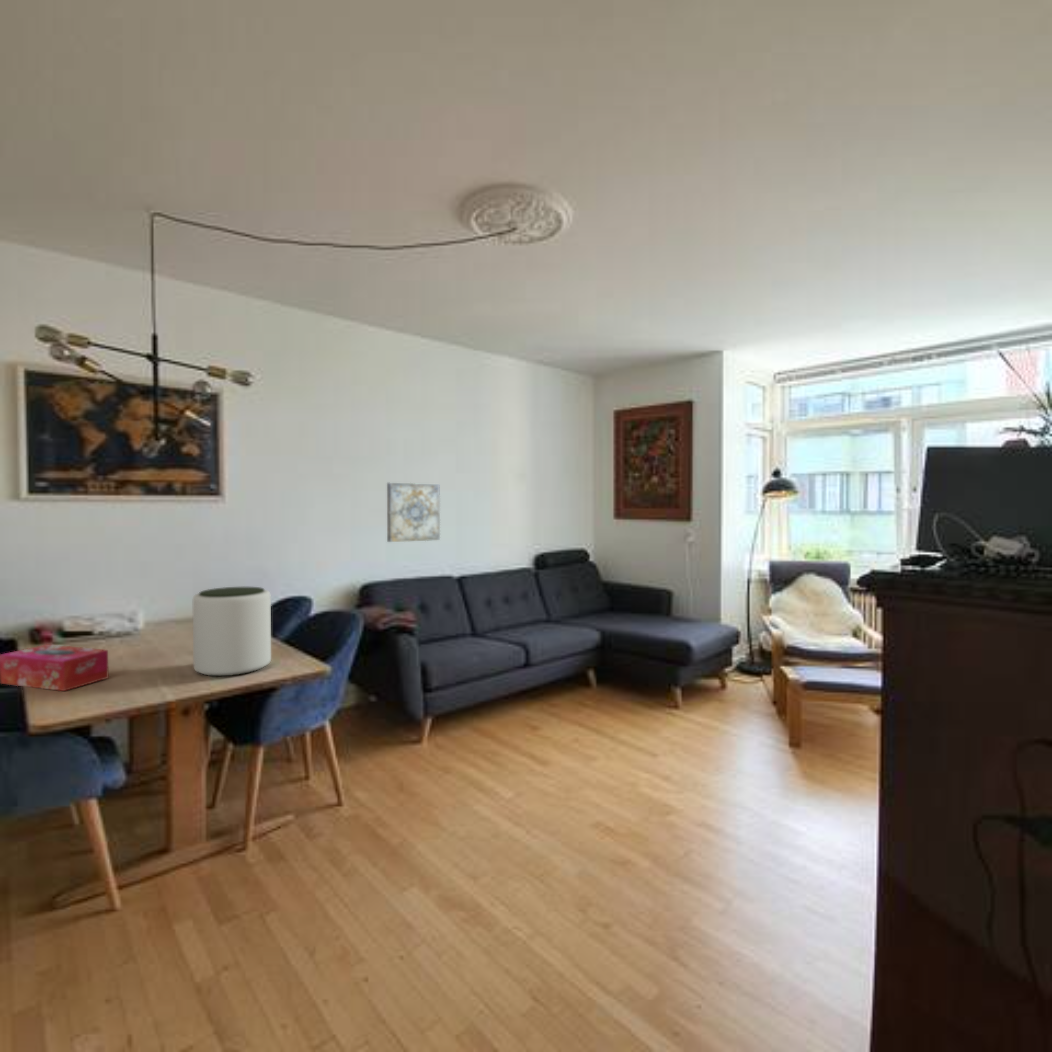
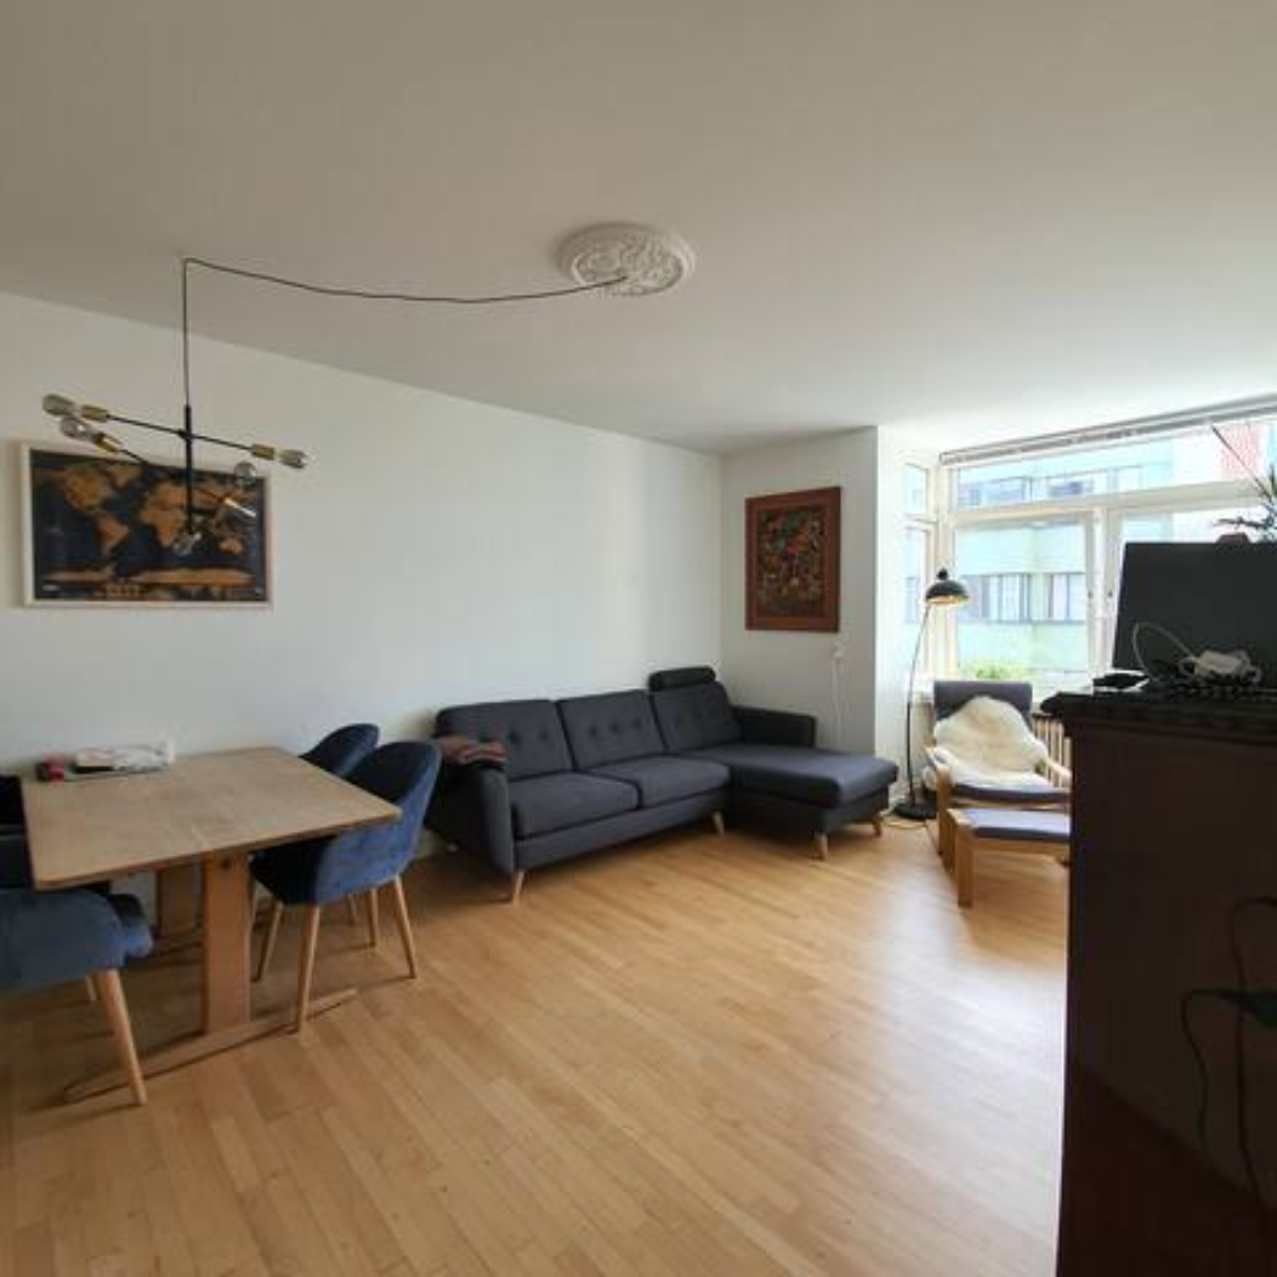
- plant pot (232, 629)
- wall art (414, 512)
- tissue box (55, 666)
